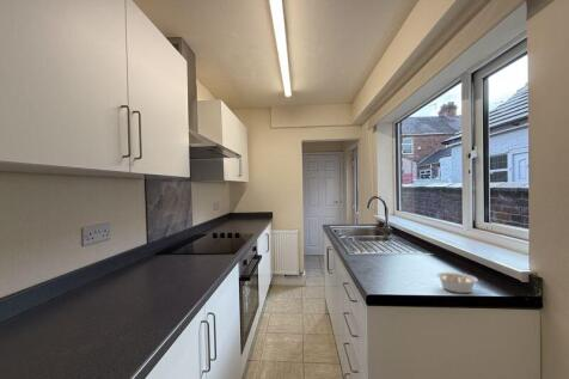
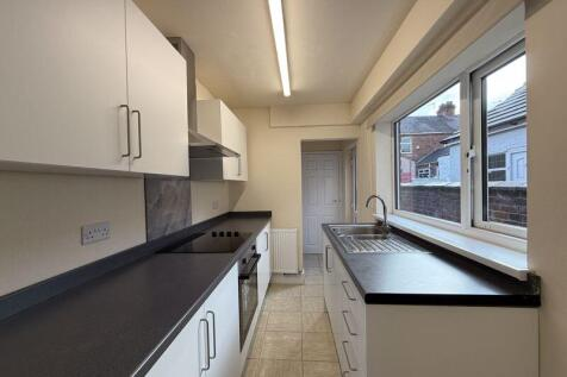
- legume (458, 281)
